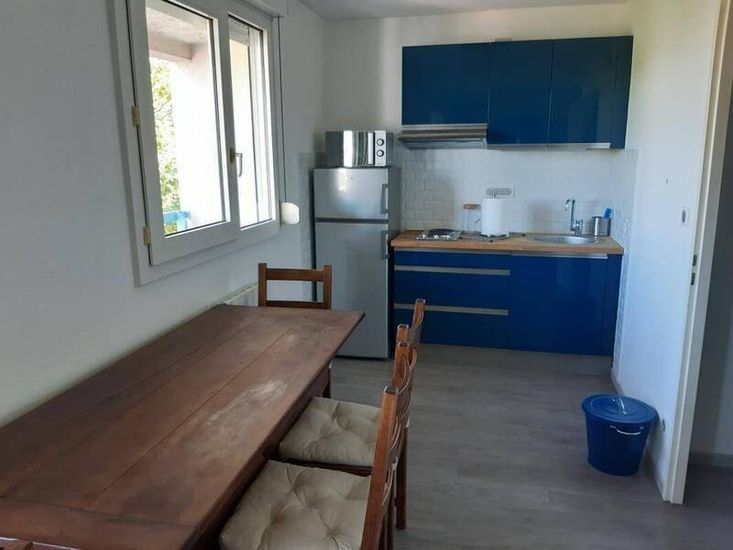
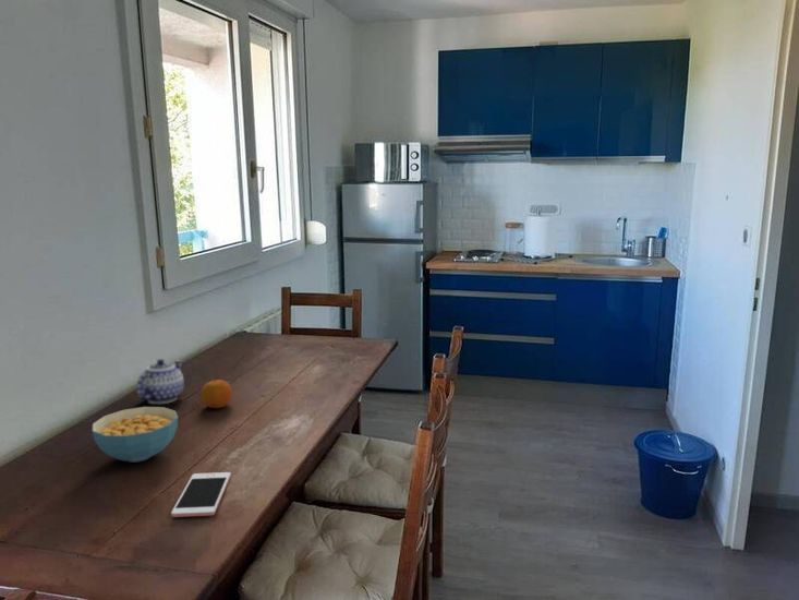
+ cereal bowl (137, 439)
+ teapot (161, 379)
+ fruit (216, 393)
+ cell phone (203, 493)
